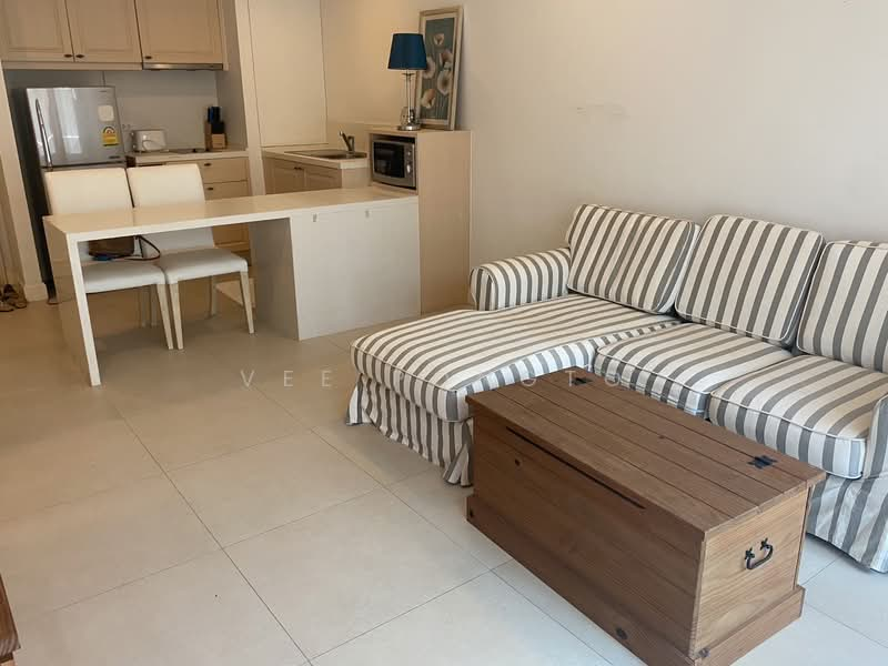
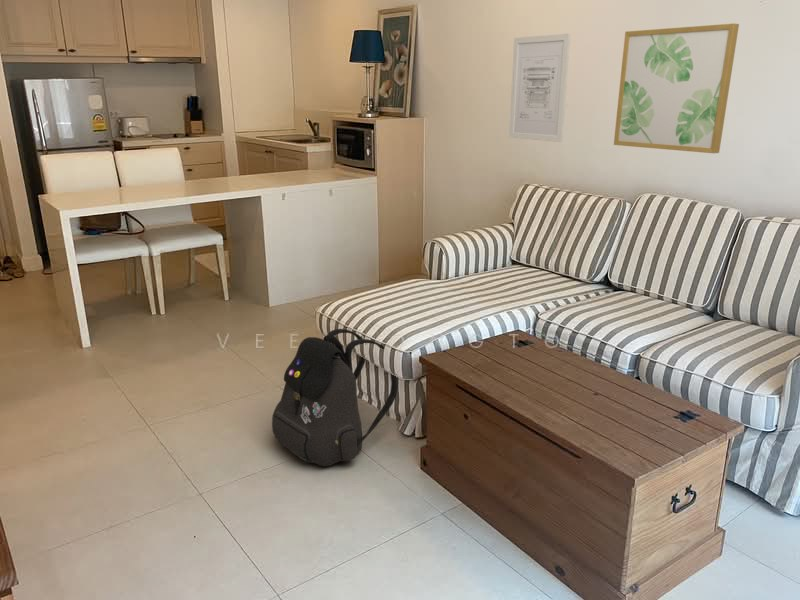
+ wall art (670, 90)
+ backpack (333, 387)
+ wall art (537, 89)
